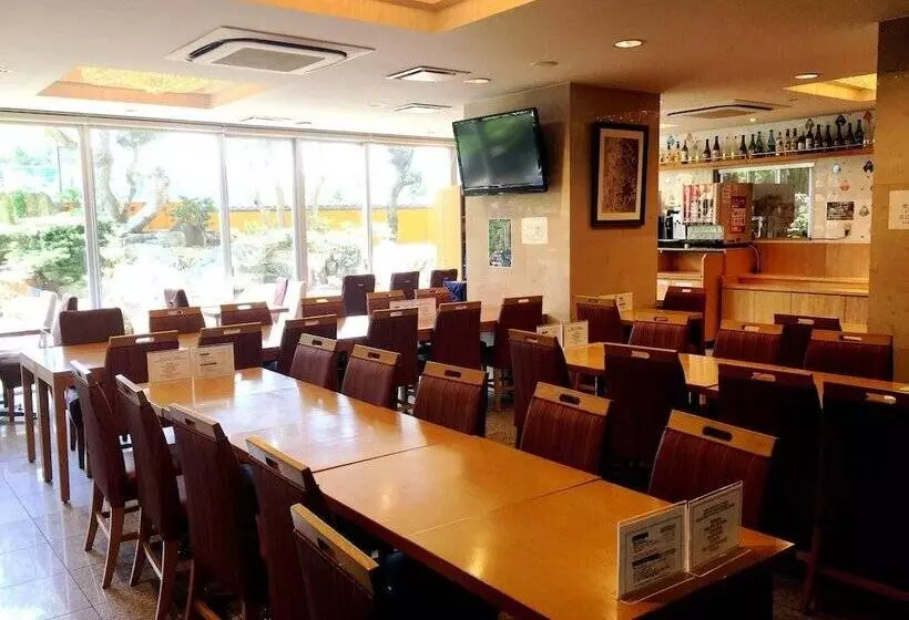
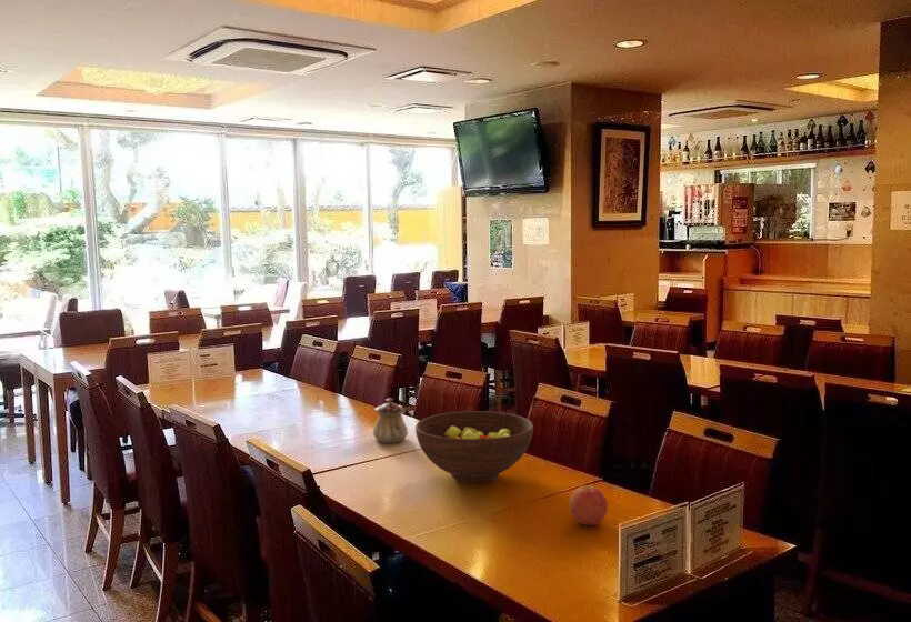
+ fruit bowl (474, 450)
+ teapot (391, 419)
+ apple (588, 503)
